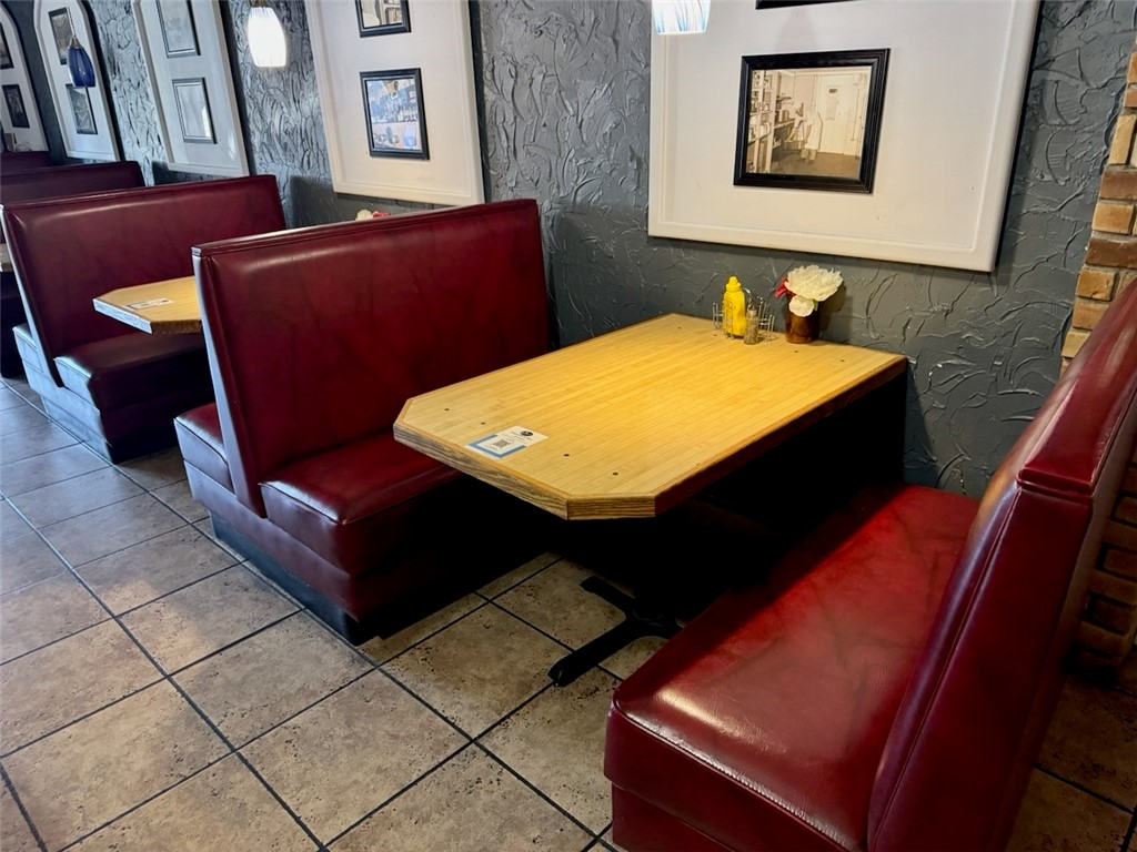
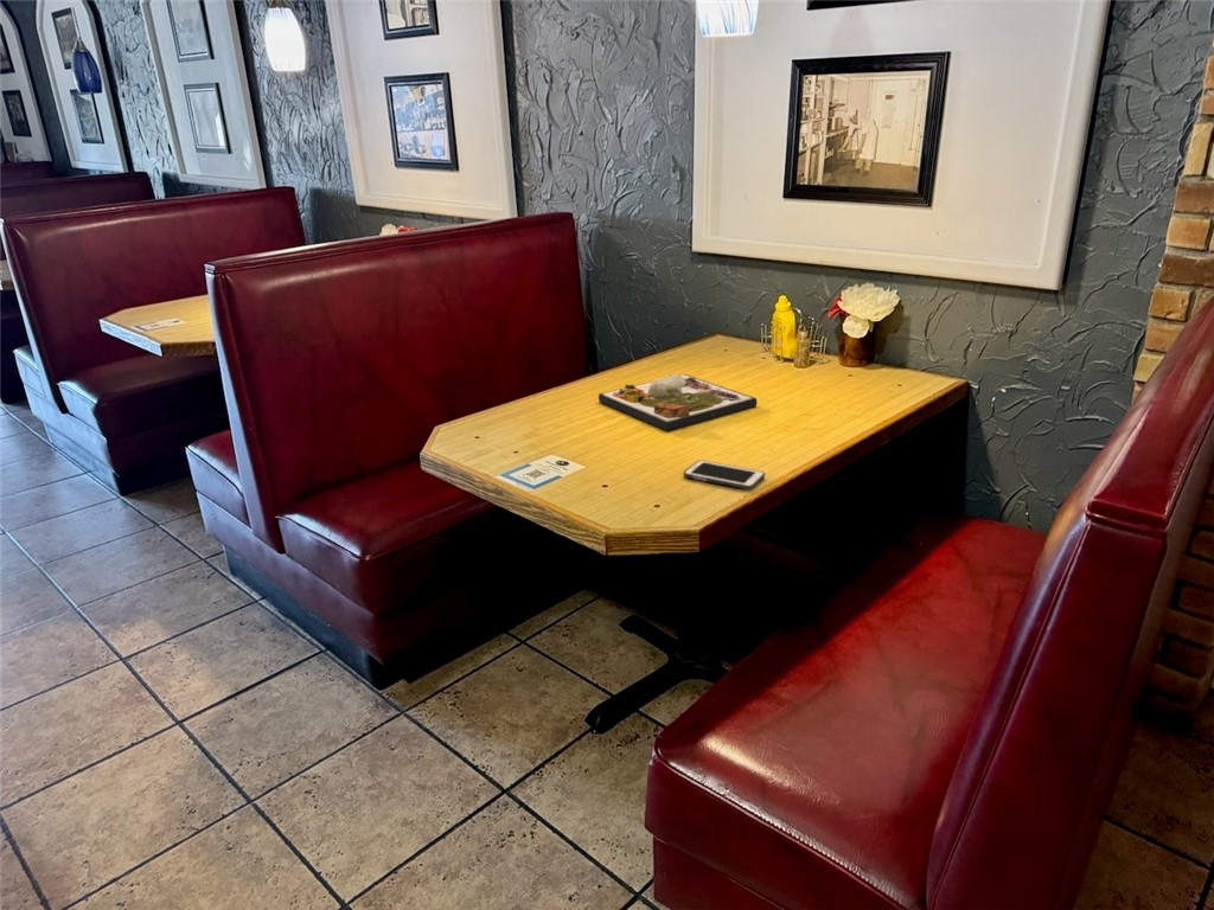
+ dinner plate (676, 393)
+ cell phone (723, 474)
